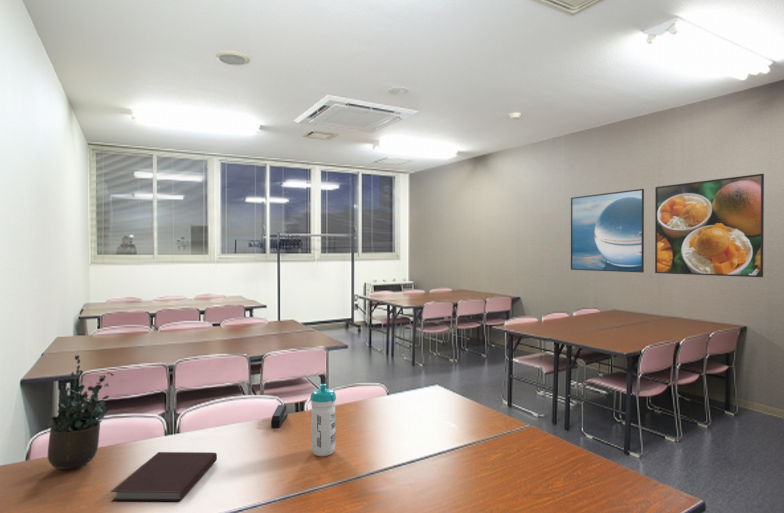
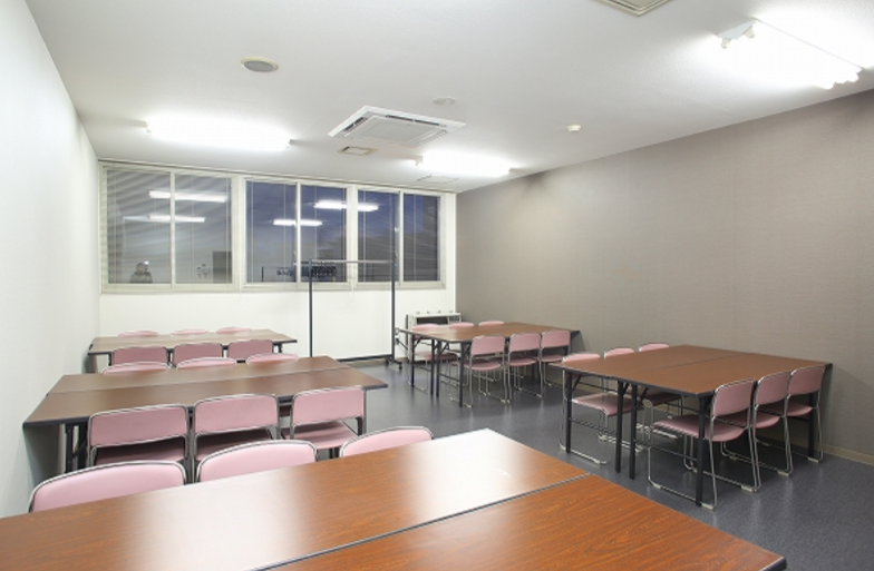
- stapler (279, 414)
- notebook (168, 475)
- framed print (604, 232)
- potted plant (78, 412)
- water bottle (323, 418)
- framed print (704, 228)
